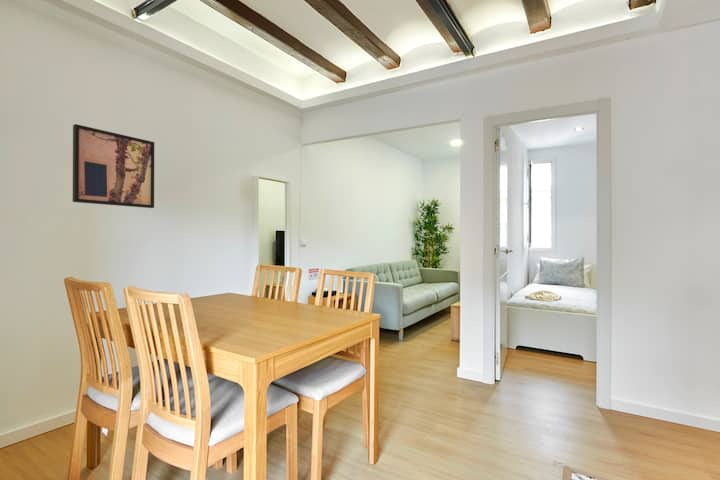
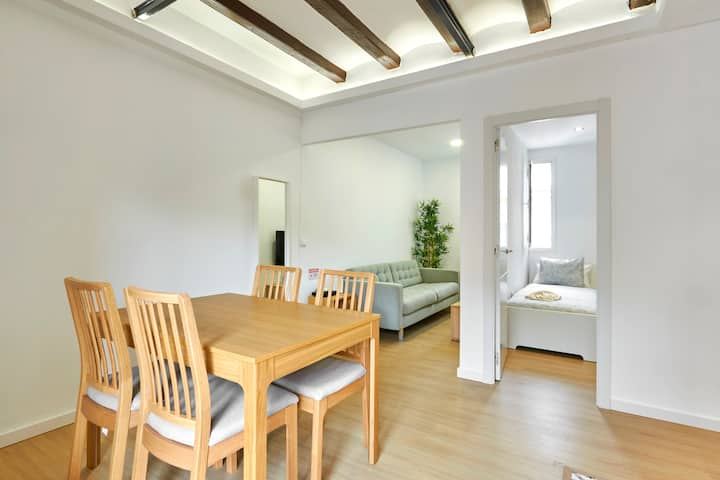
- wall art (116, 169)
